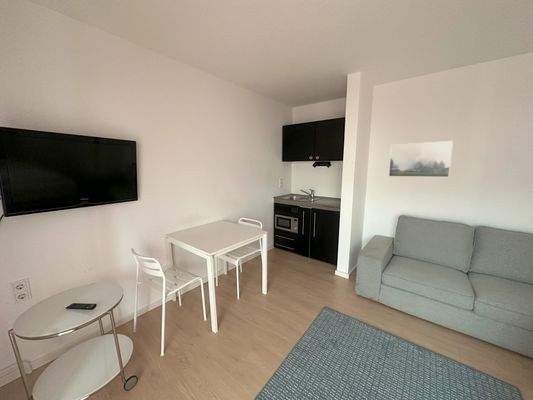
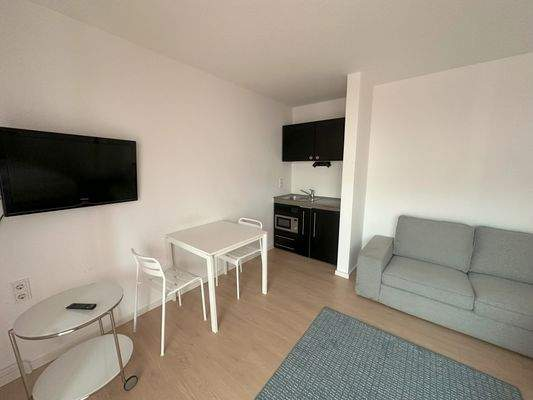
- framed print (418, 160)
